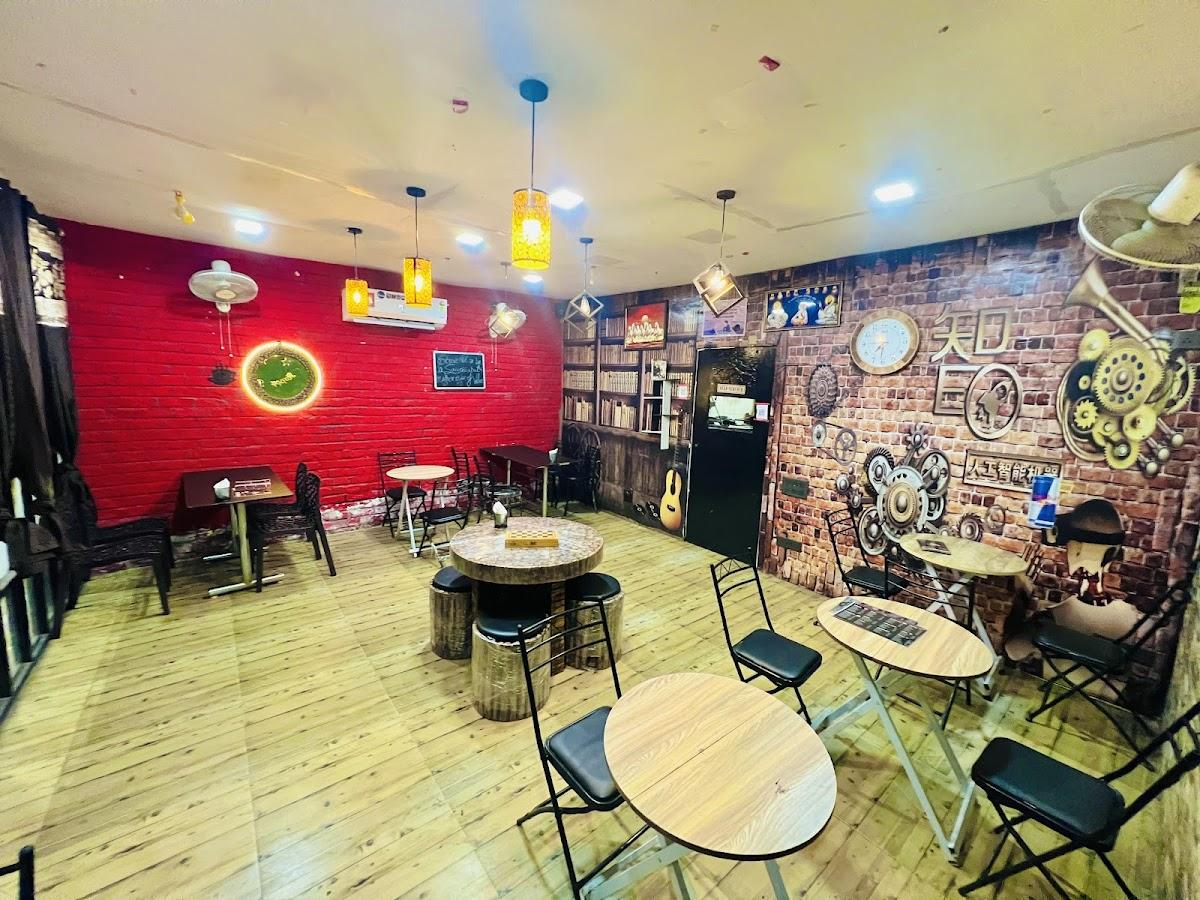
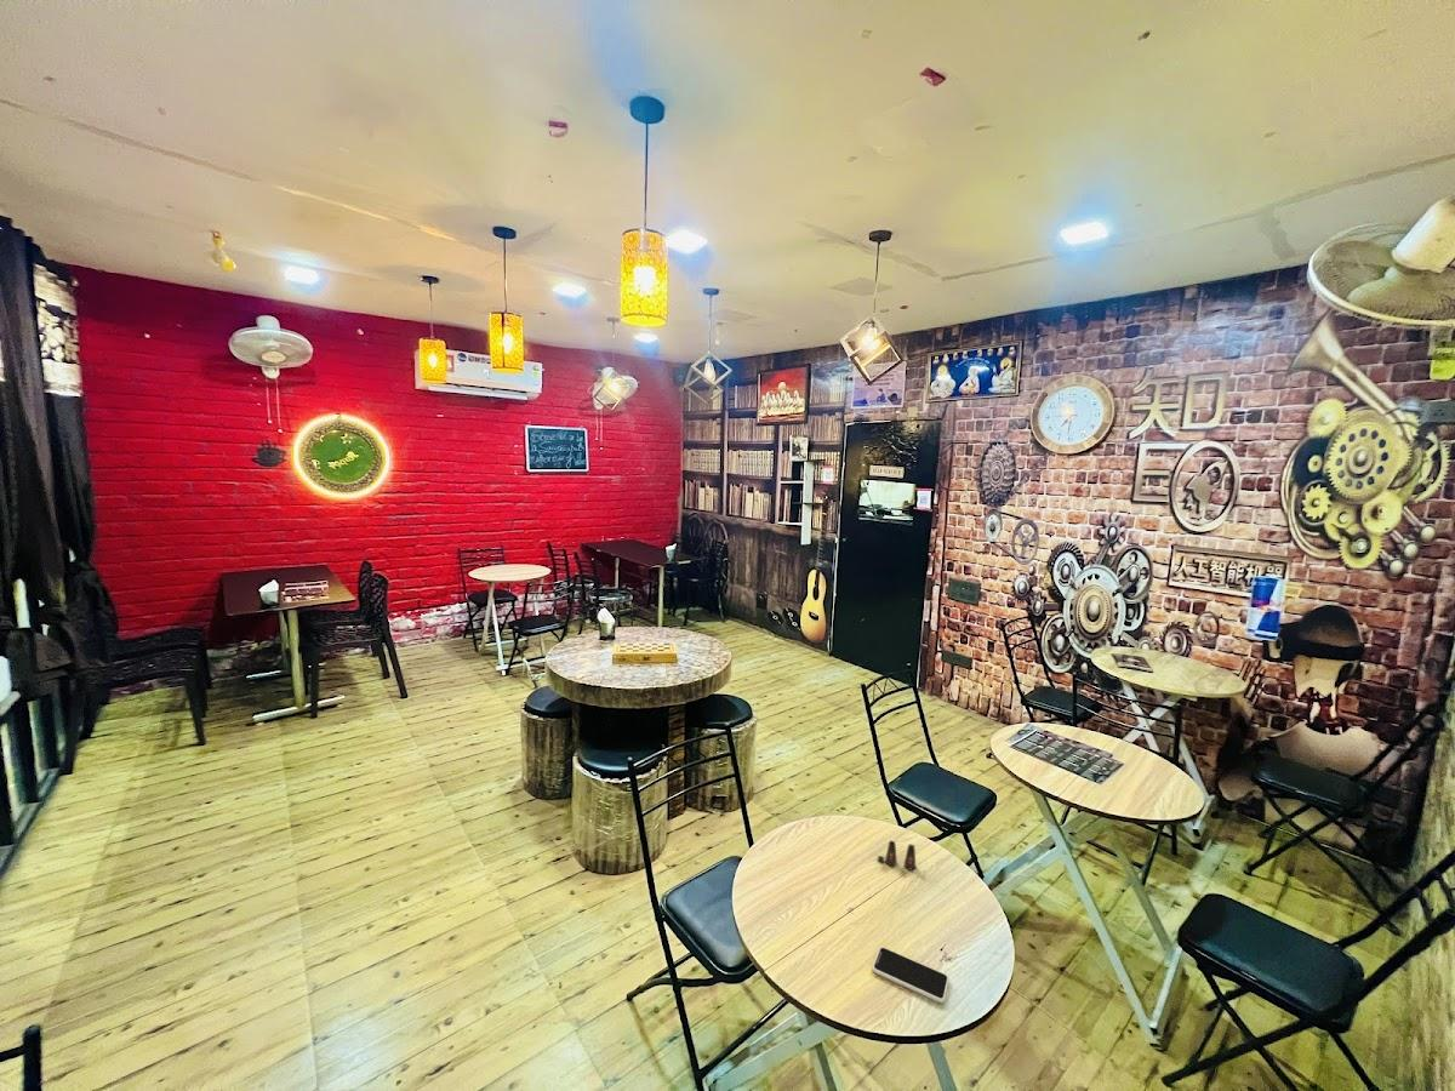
+ smartphone (909, 973)
+ salt shaker (895, 853)
